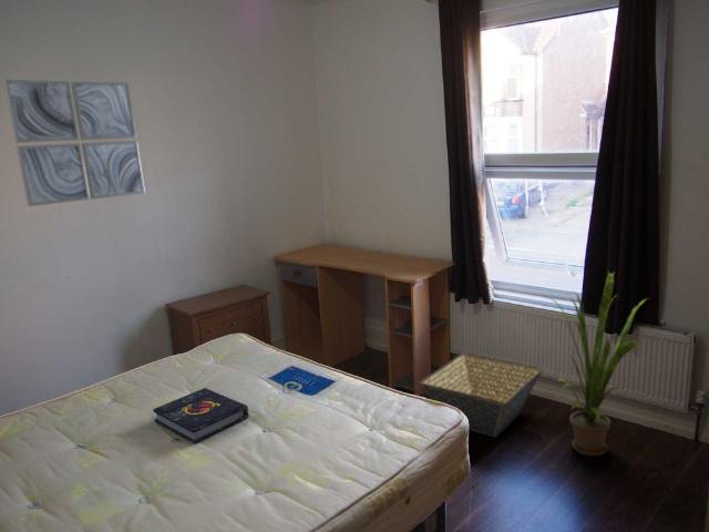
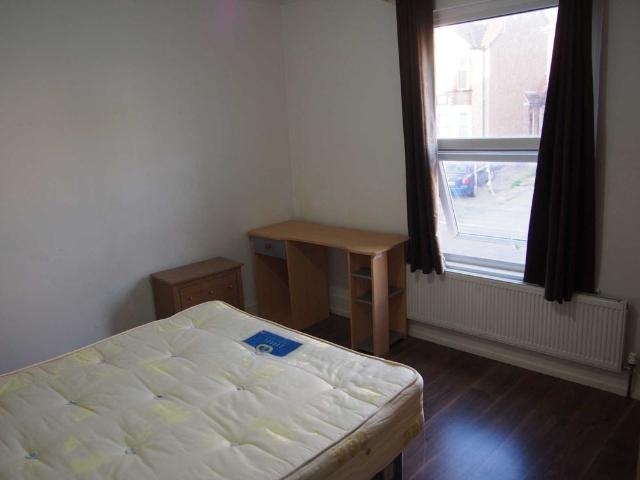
- house plant (589, 362)
- basket (482, 397)
- wall art (79, 143)
- book (199, 412)
